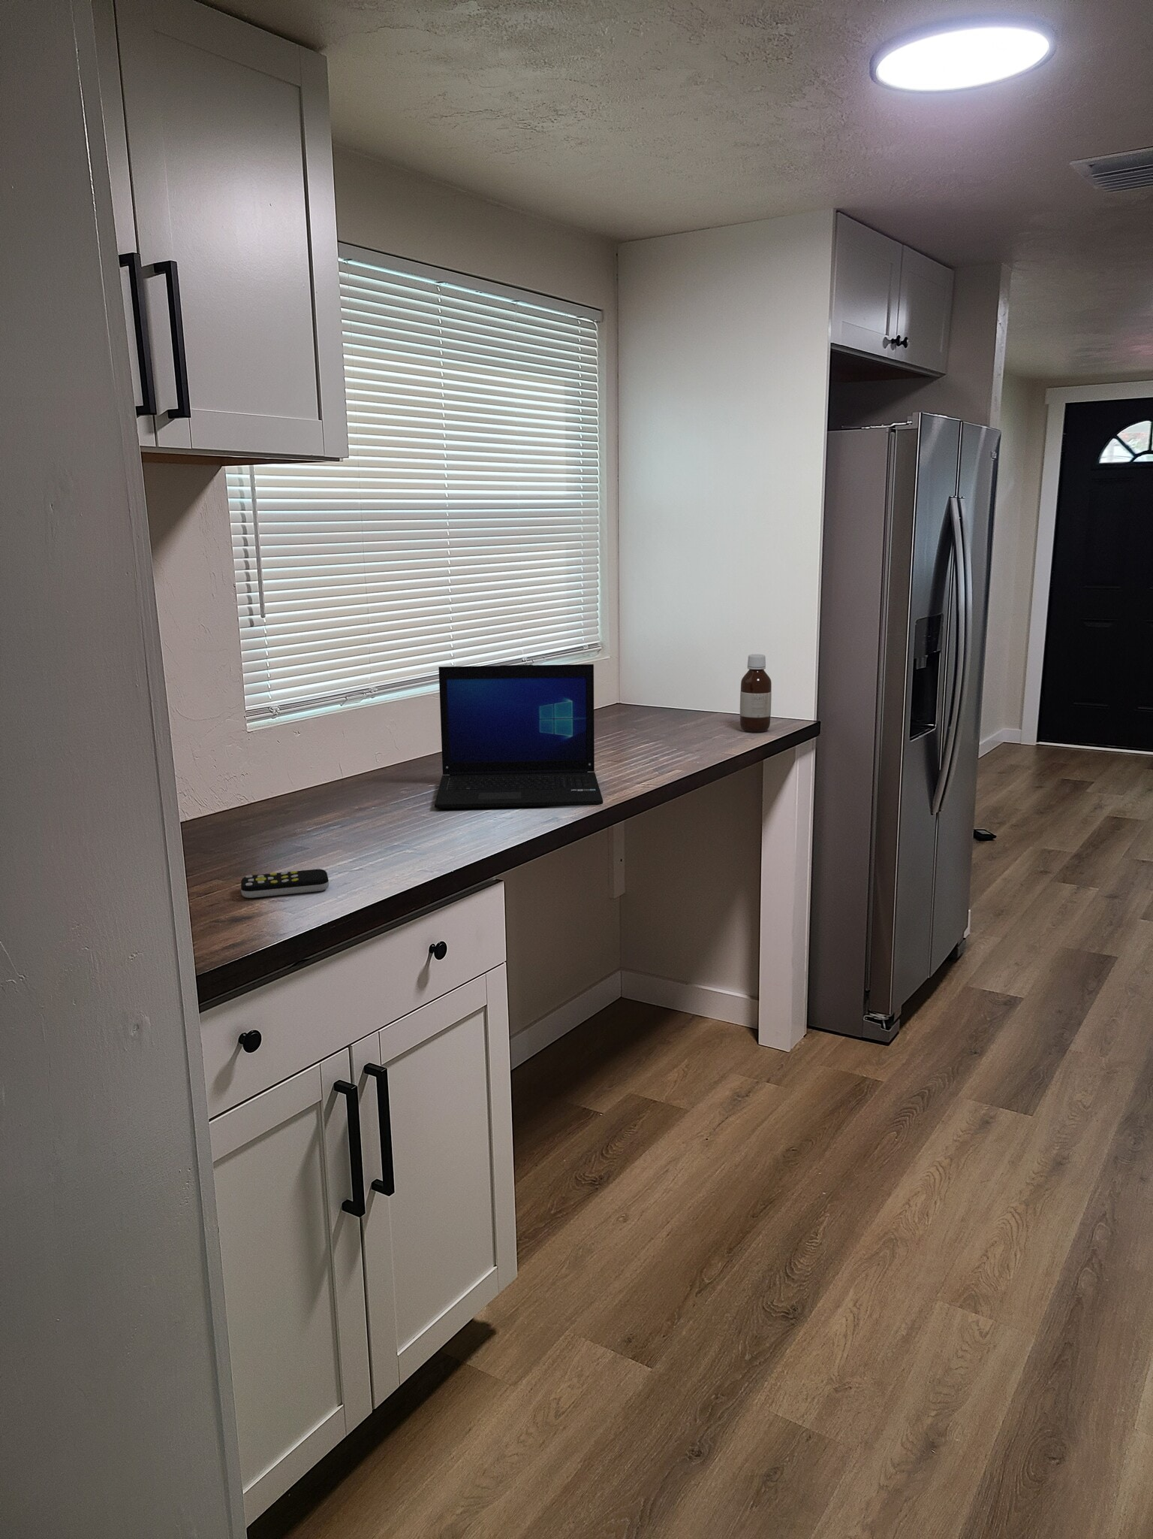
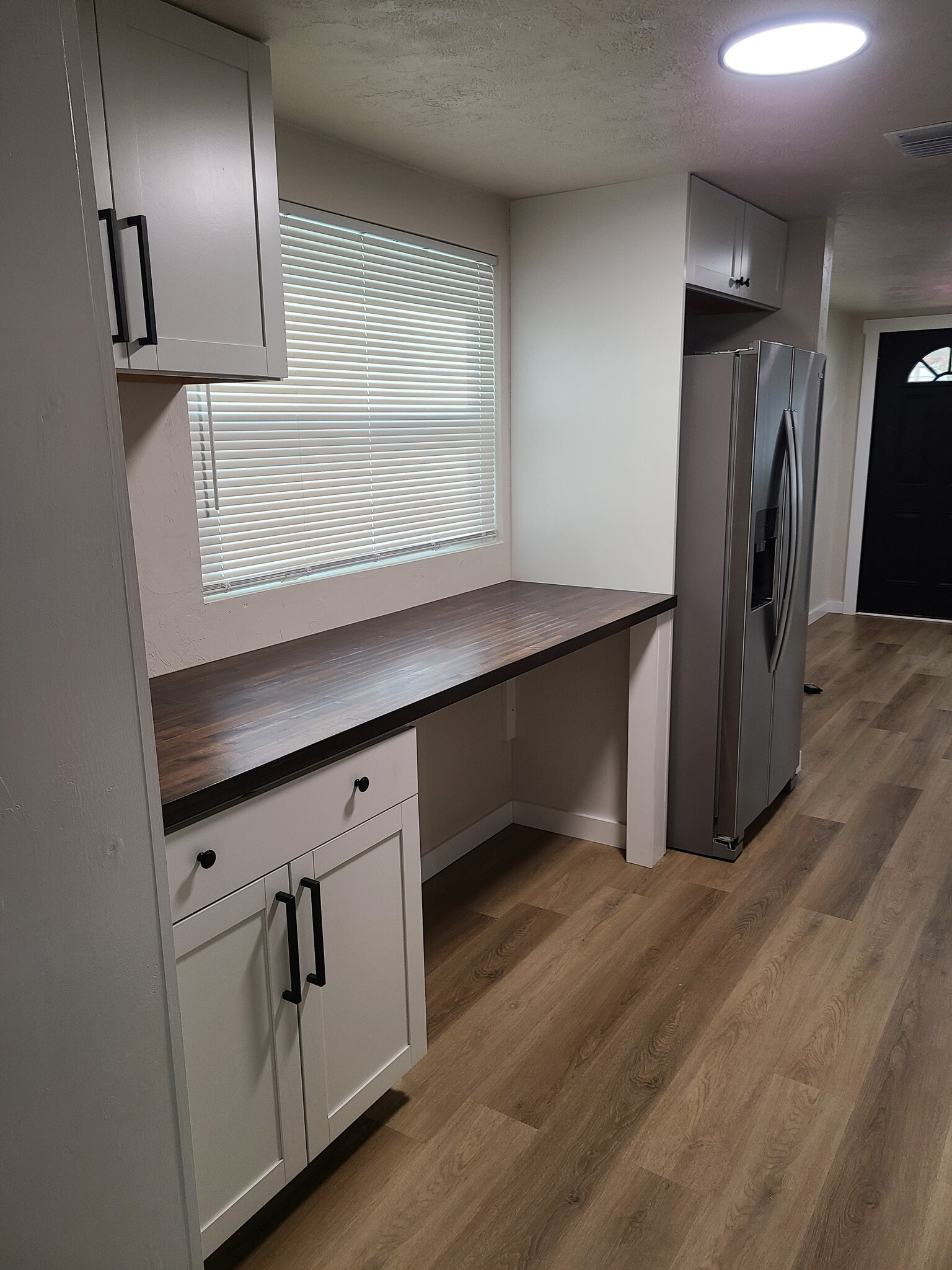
- laptop (517, 733)
- remote control (285, 882)
- bottle (756, 693)
